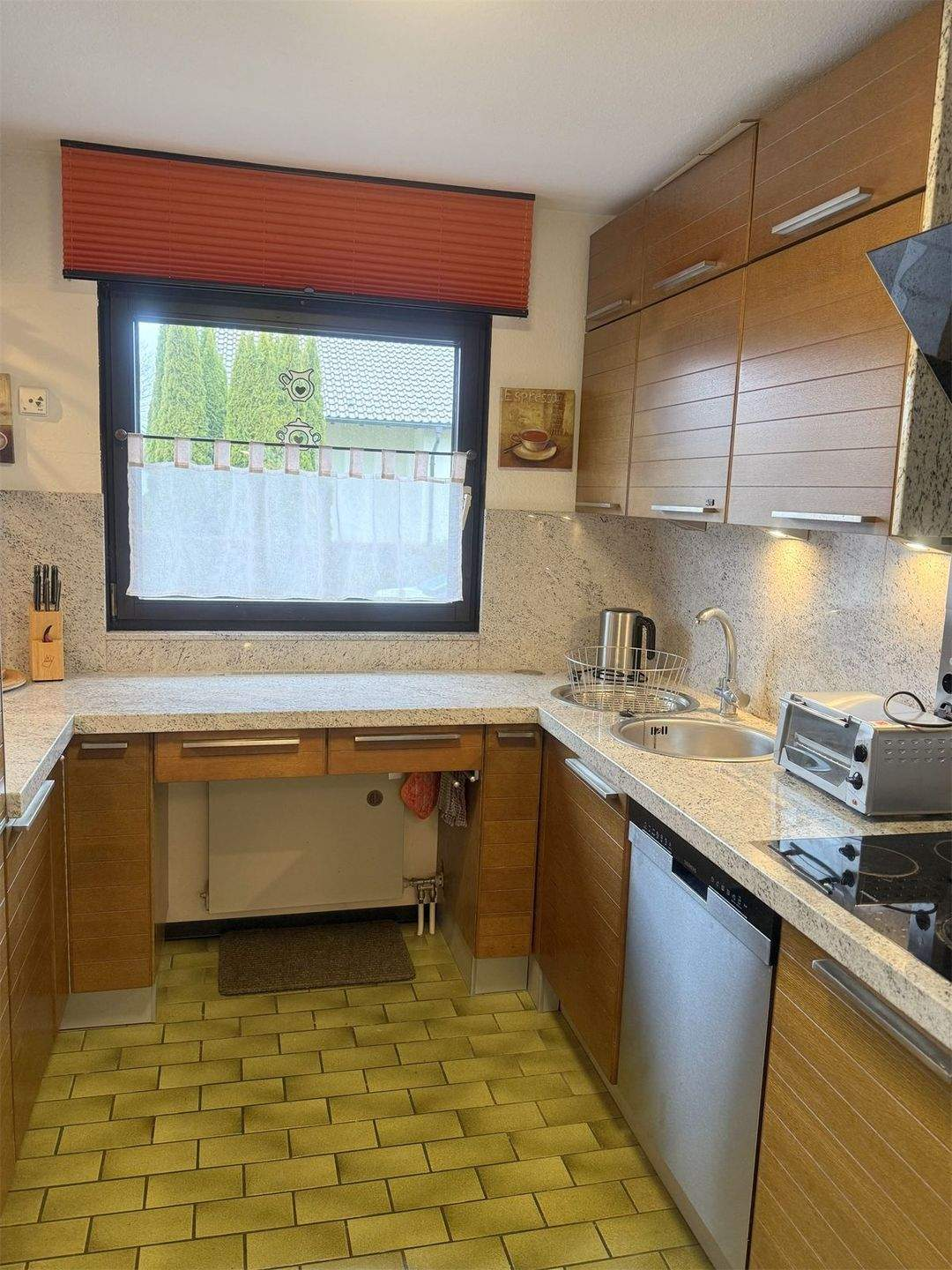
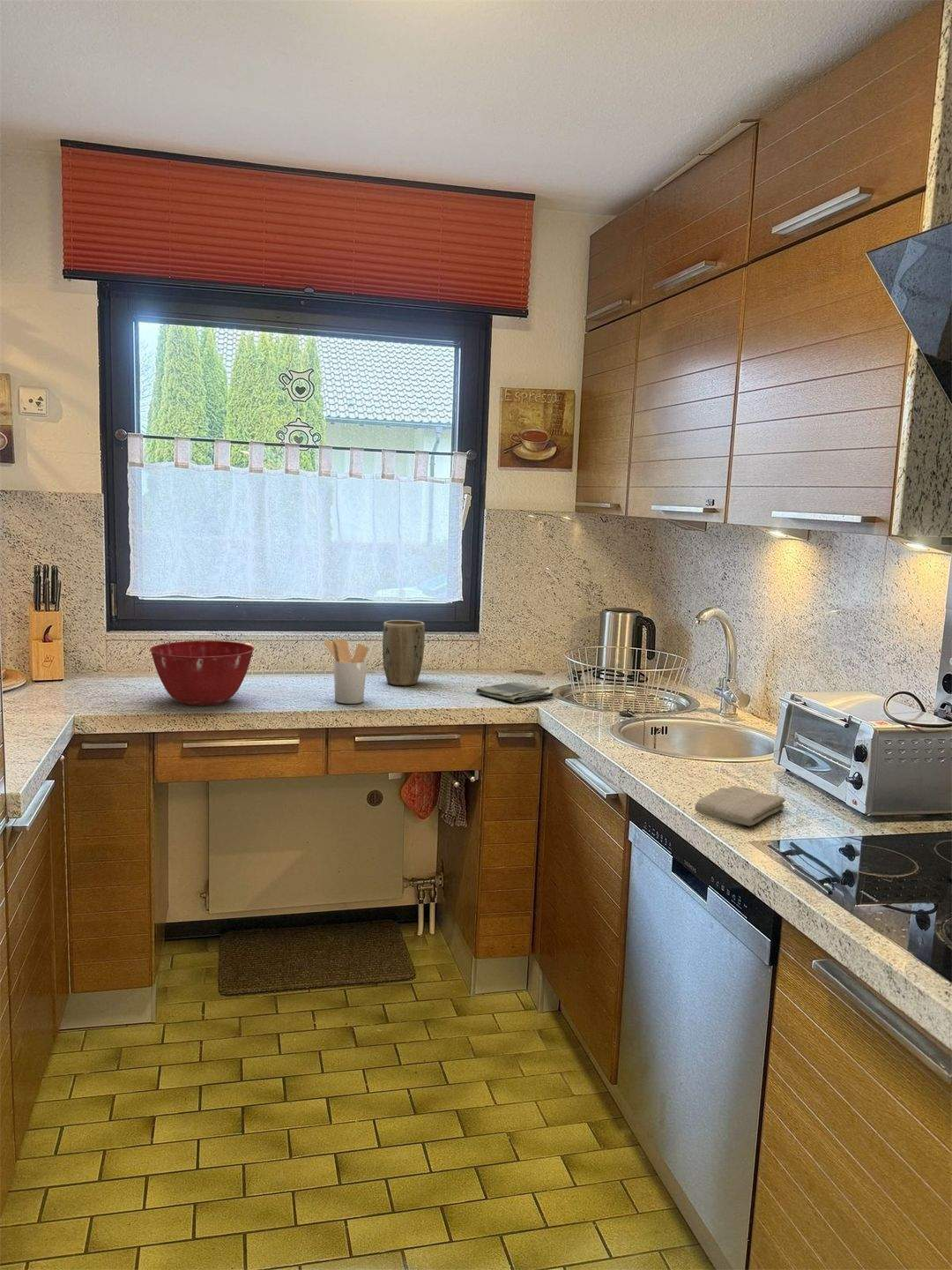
+ utensil holder (345, 669)
+ mixing bowl (202, 674)
+ plant pot (403, 653)
+ washcloth (741, 803)
+ dish towel (515, 691)
